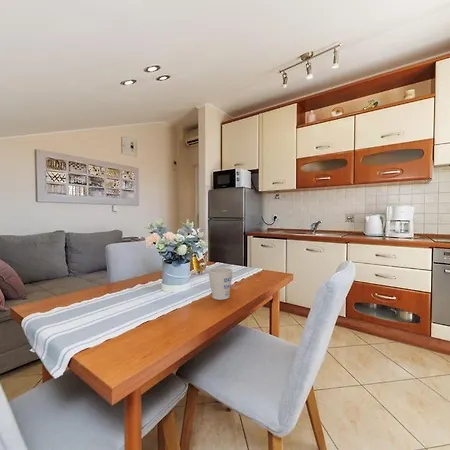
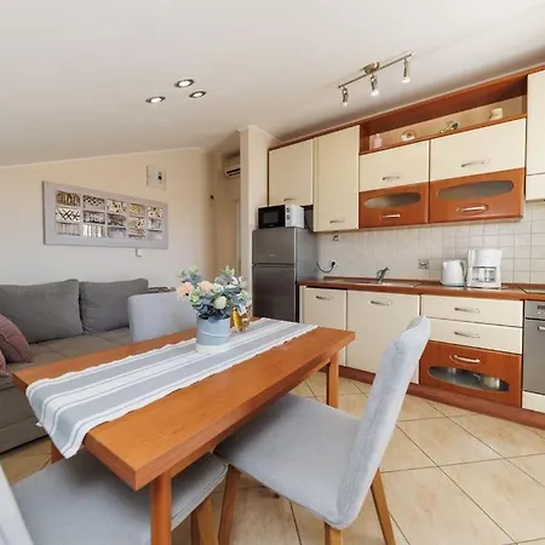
- mug (222, 282)
